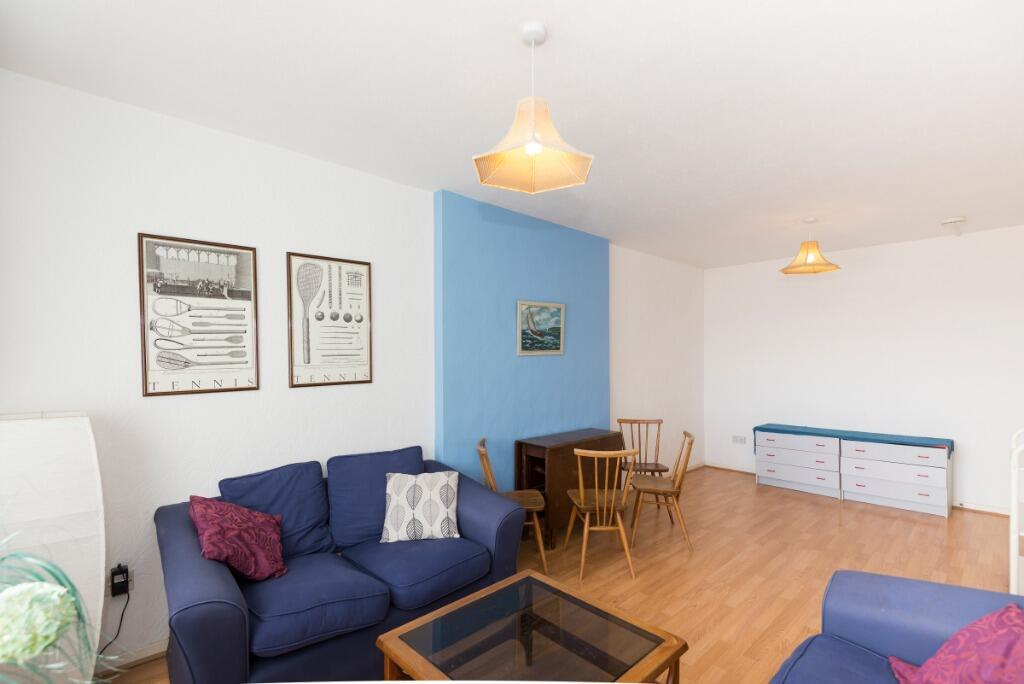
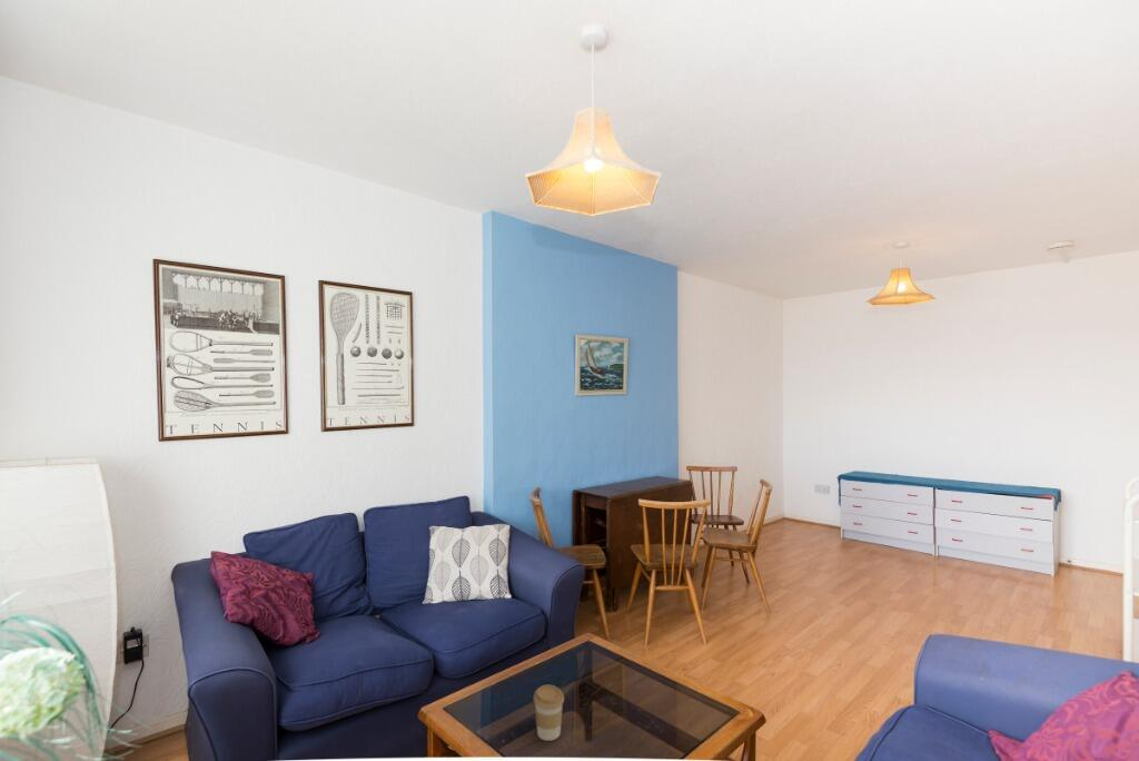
+ coffee cup (548, 711)
